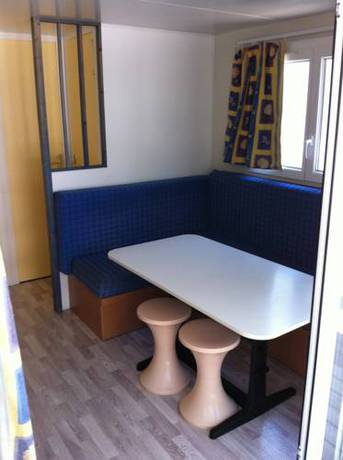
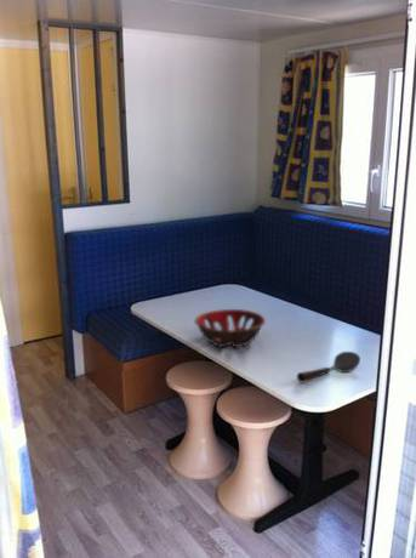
+ decorative bowl (229, 330)
+ spoon (329, 368)
